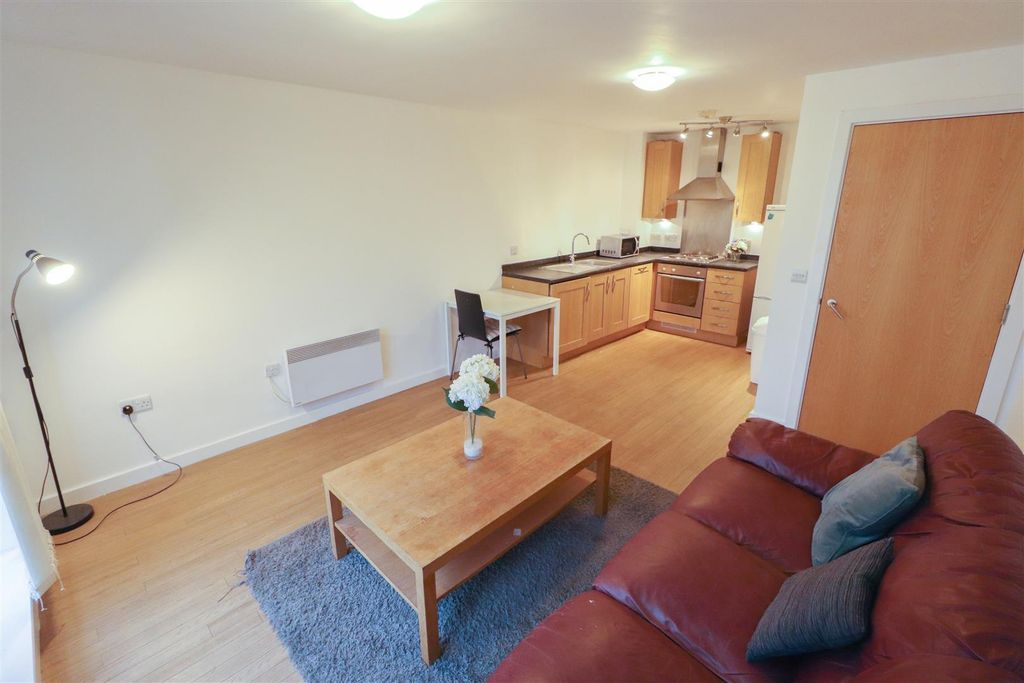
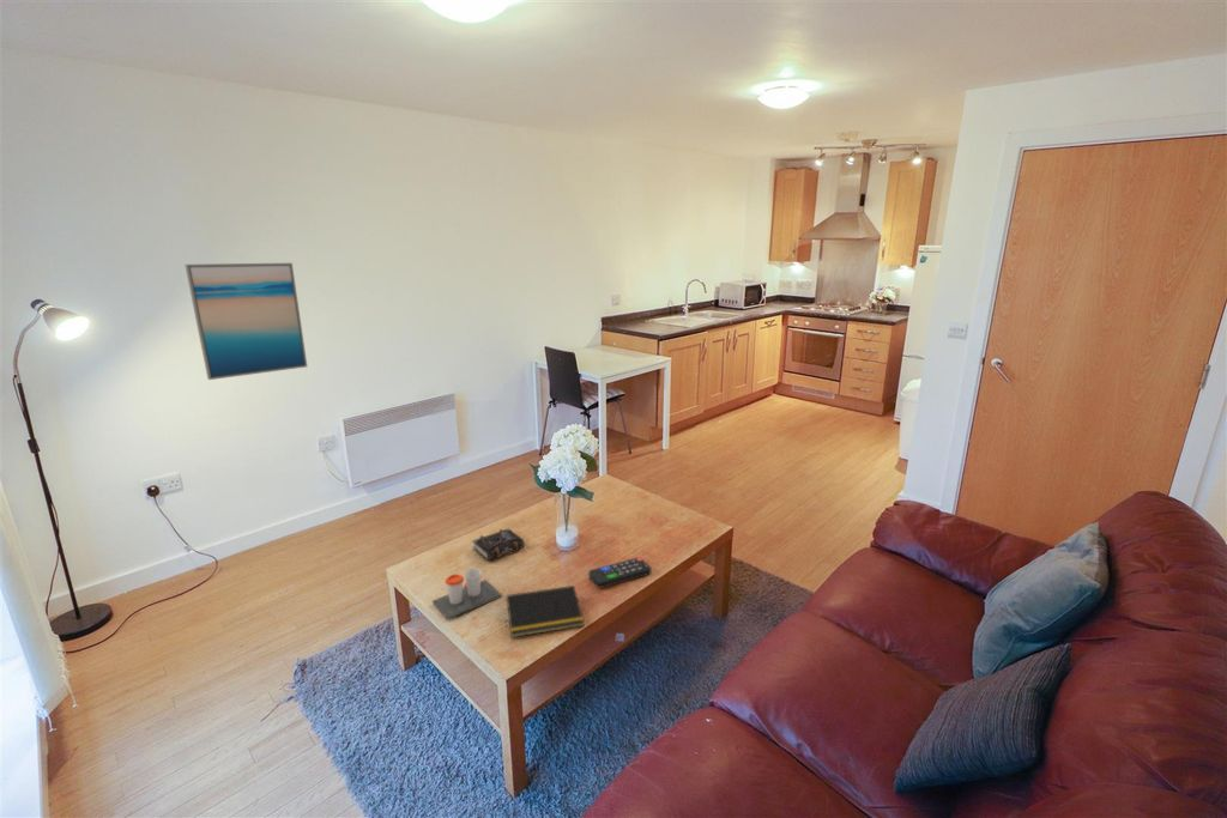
+ cup (464, 586)
+ remote control (619, 571)
+ notepad (544, 610)
+ book (498, 543)
+ wall art (250, 319)
